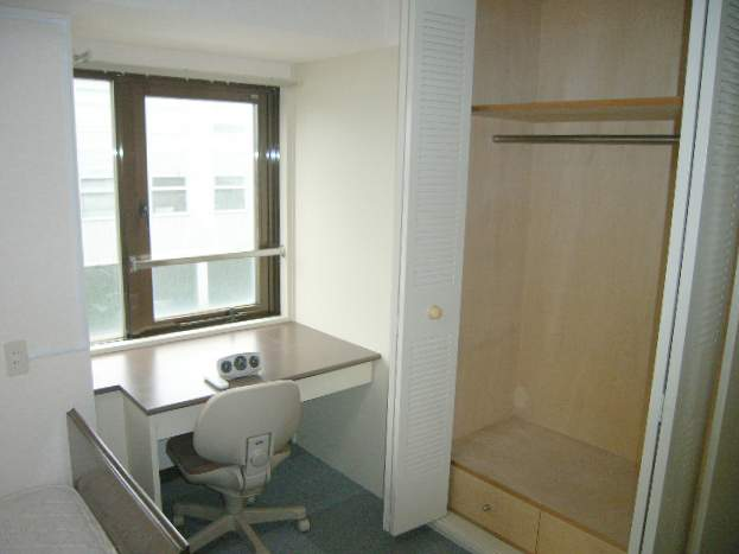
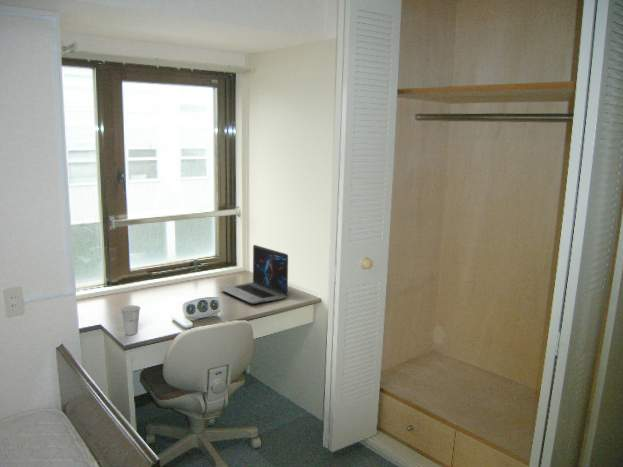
+ laptop (253, 273)
+ cup (131, 320)
